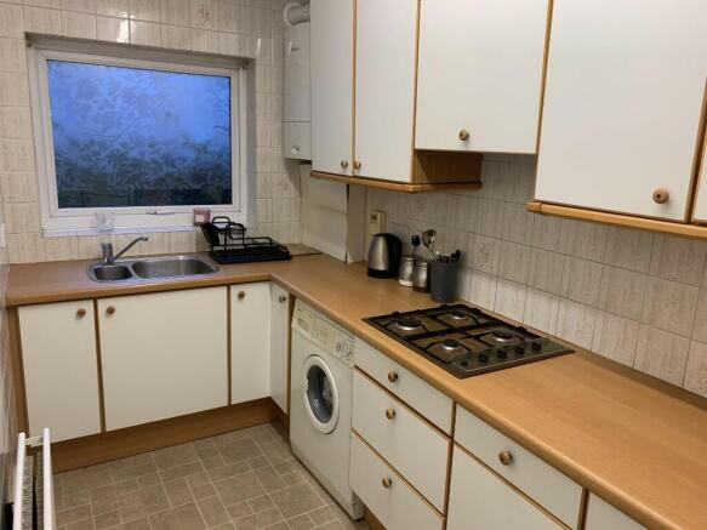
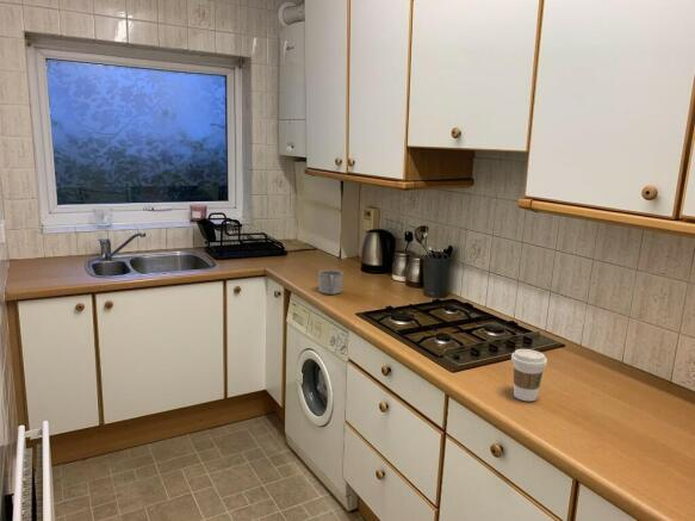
+ coffee cup (527, 374)
+ mug (330, 281)
